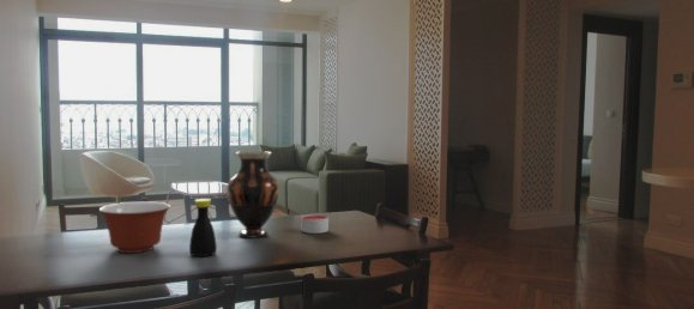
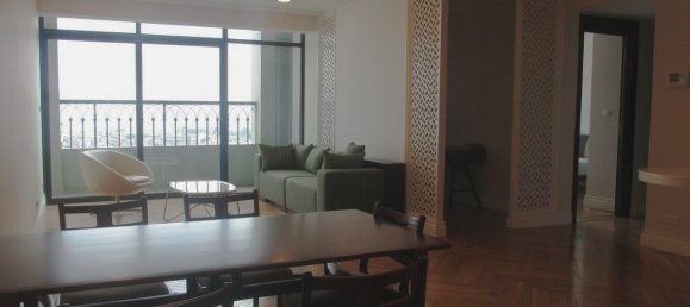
- vase (253, 193)
- mixing bowl (135, 228)
- candle (314, 223)
- bottle (203, 226)
